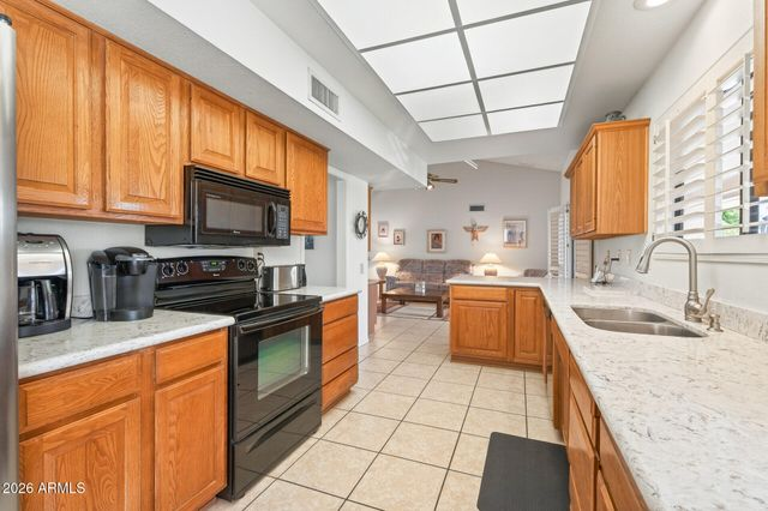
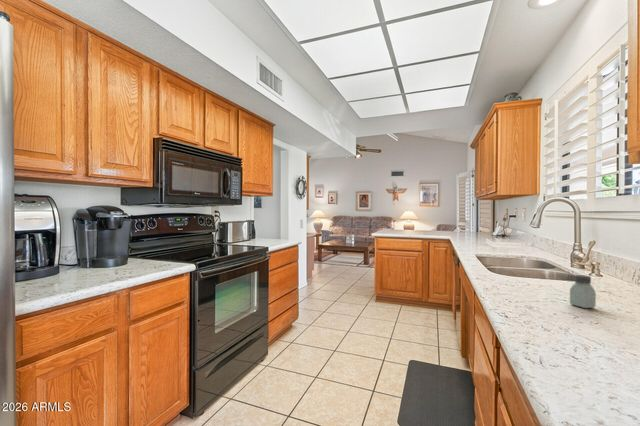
+ saltshaker (582, 290)
